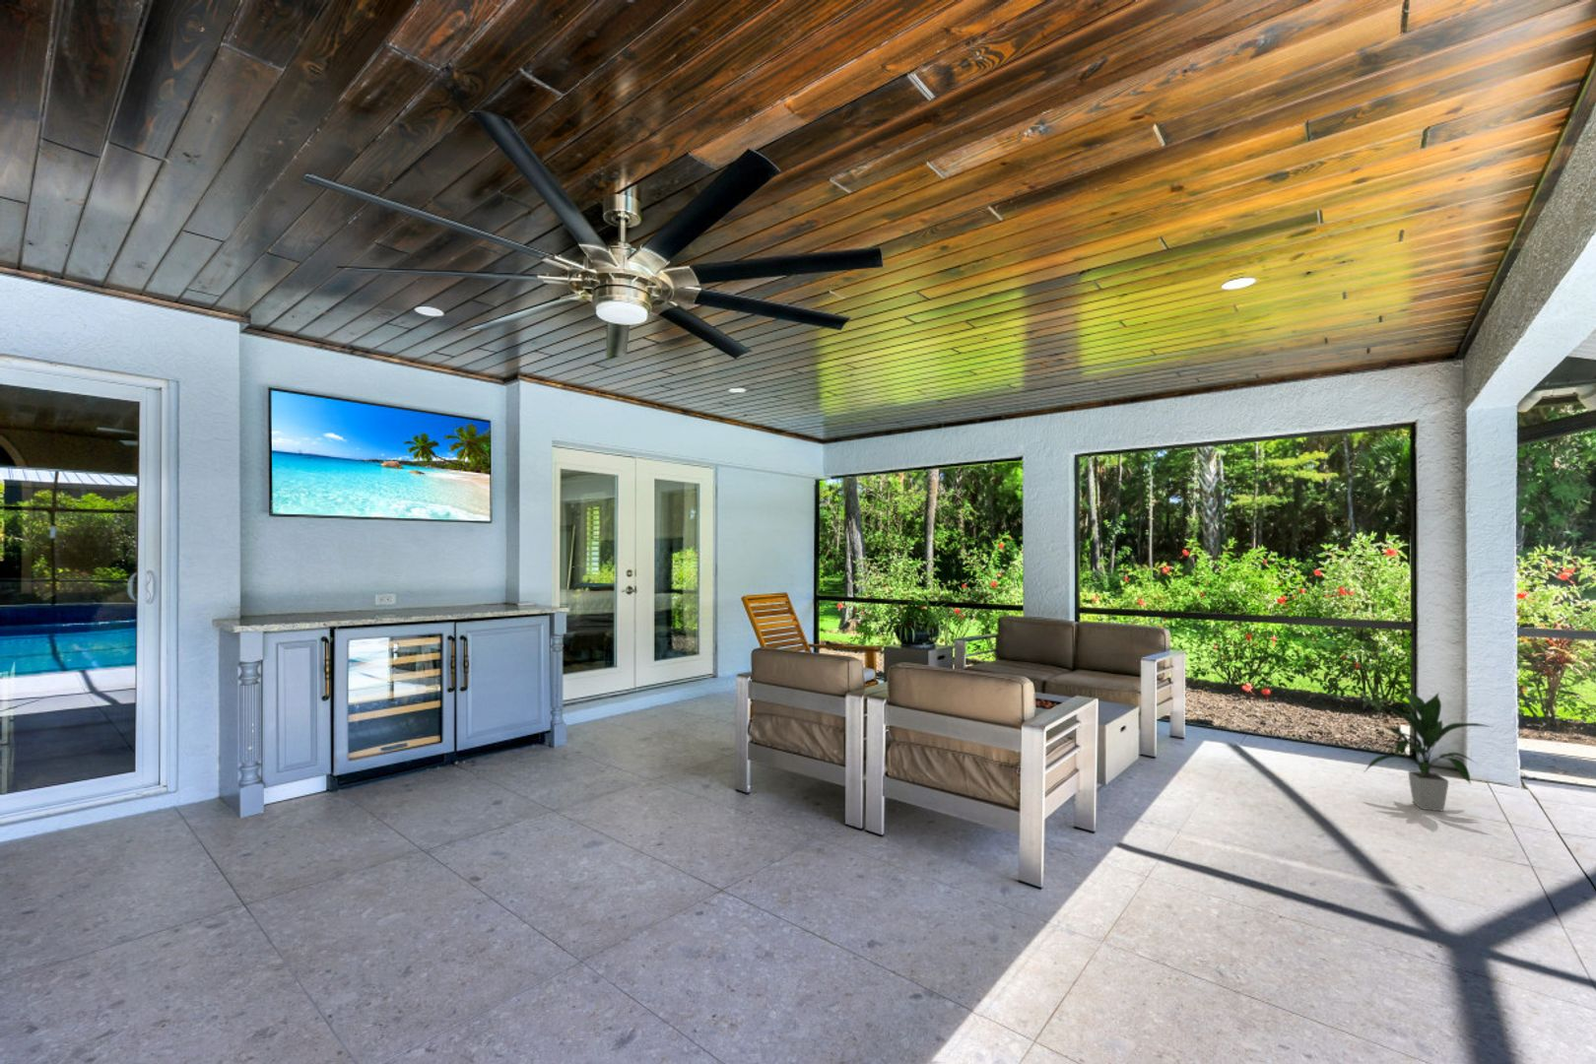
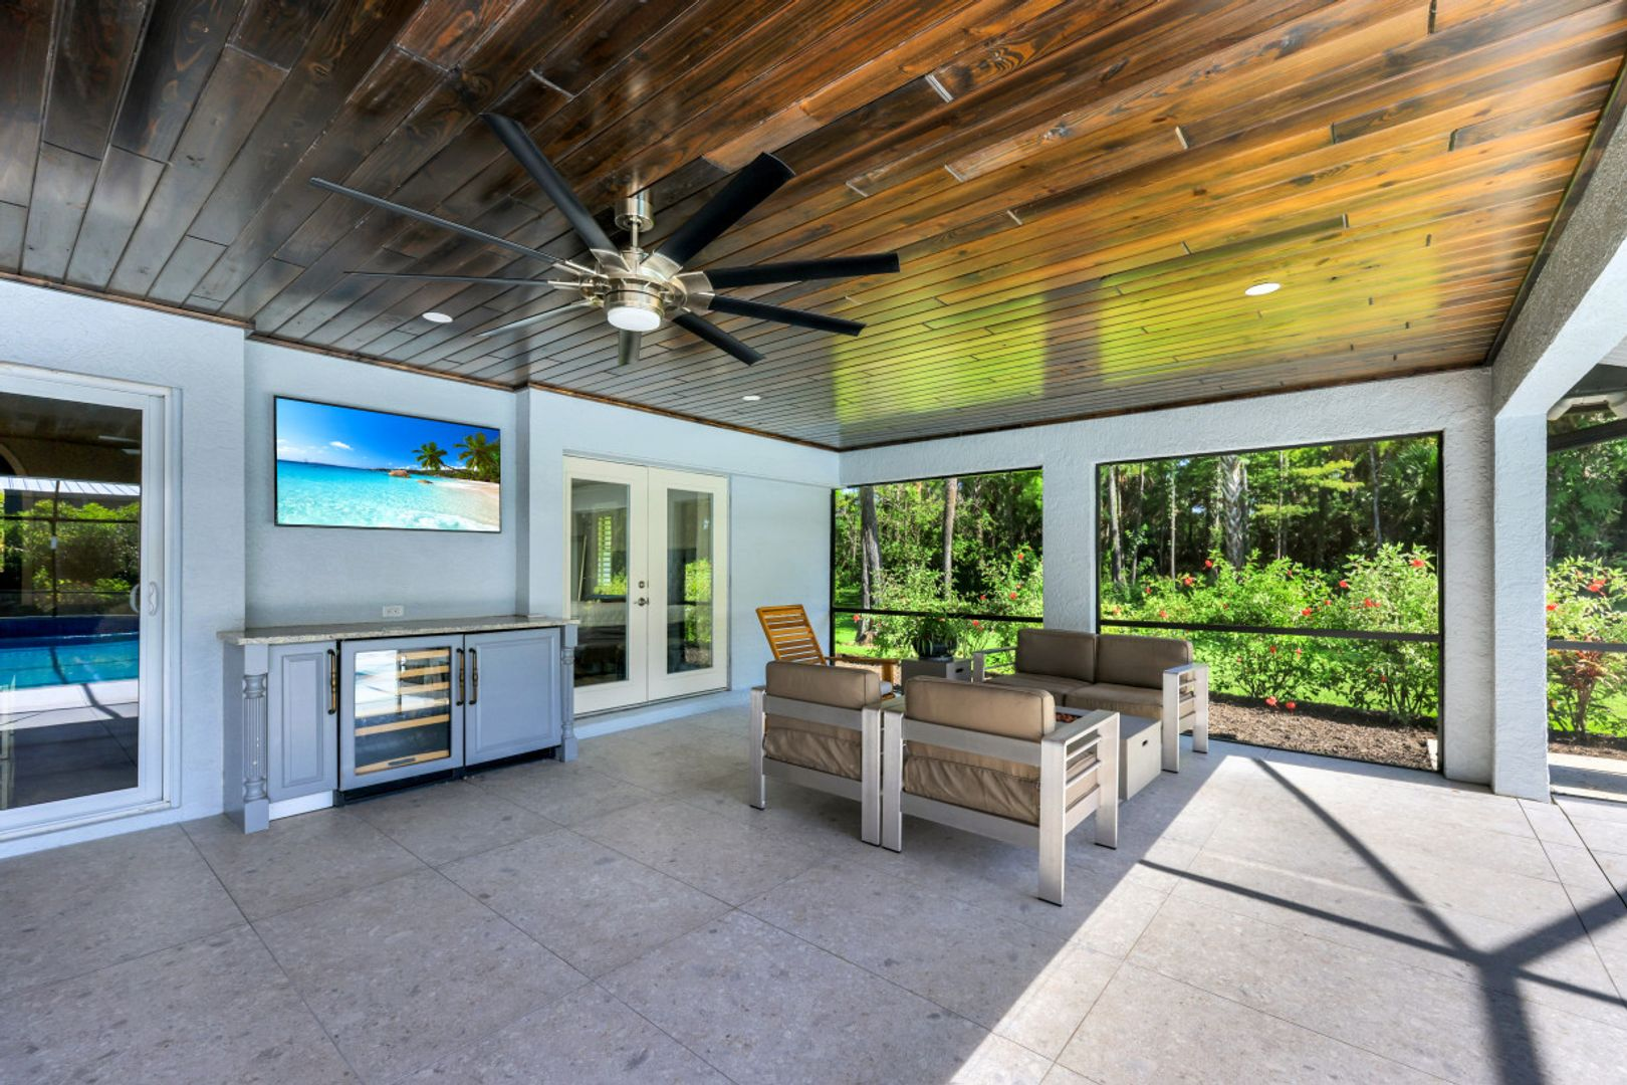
- indoor plant (1420, 747)
